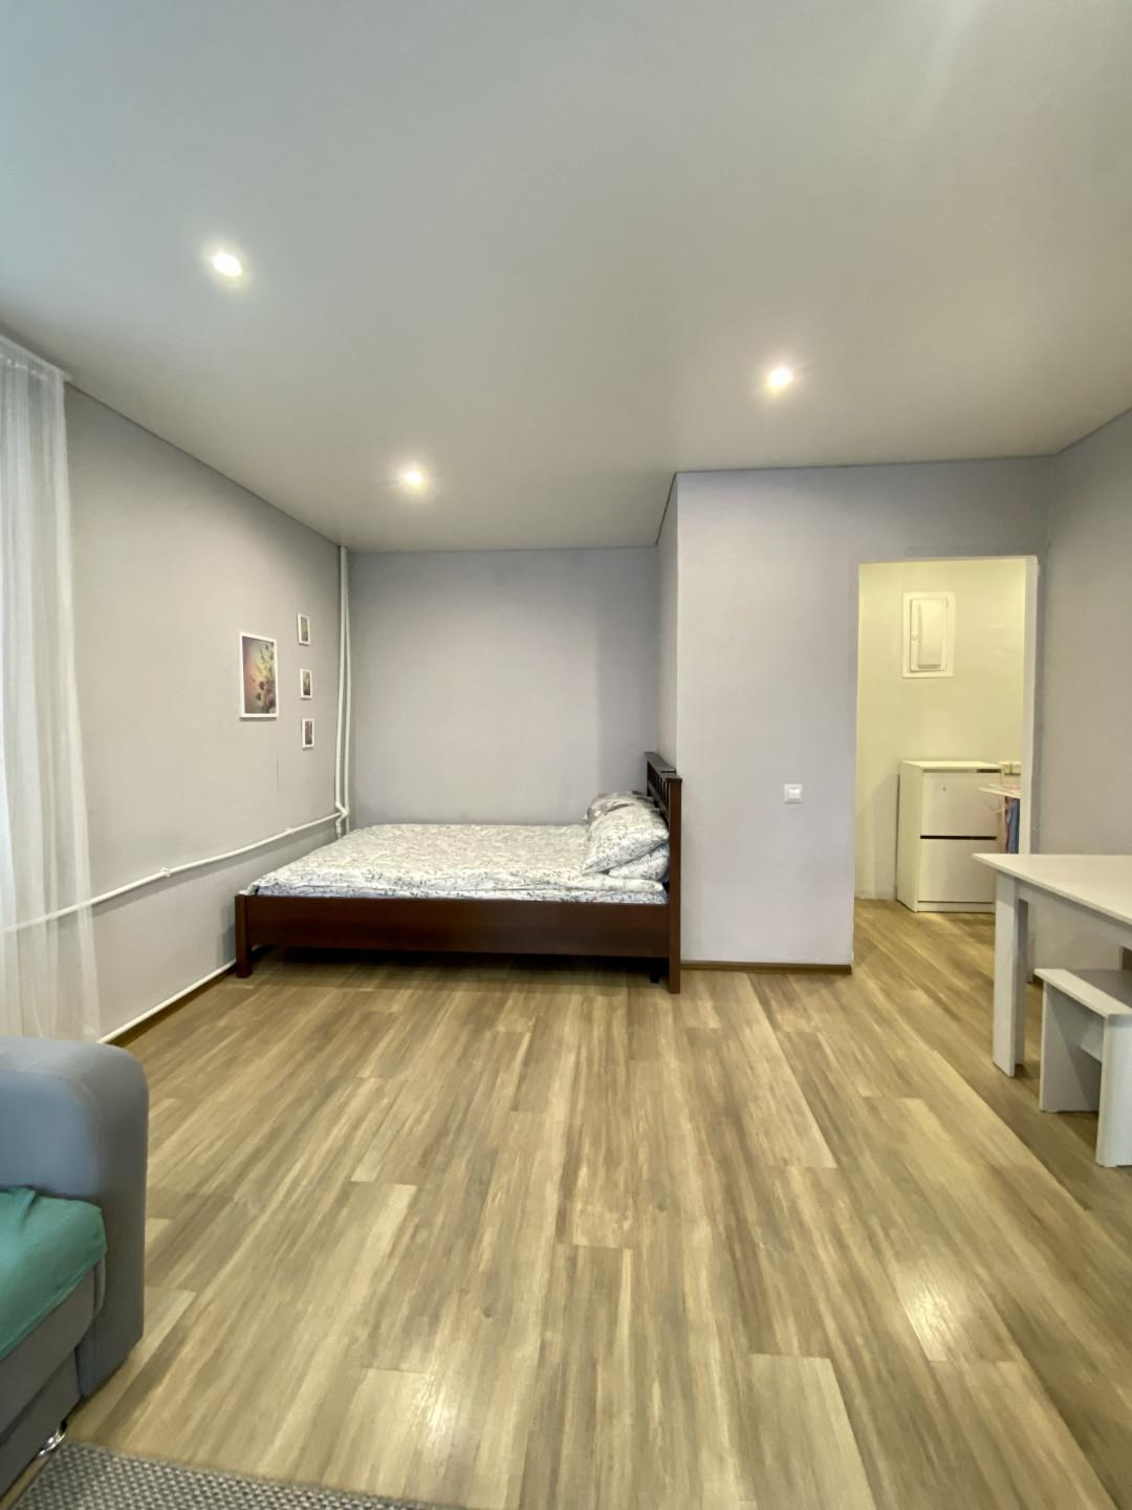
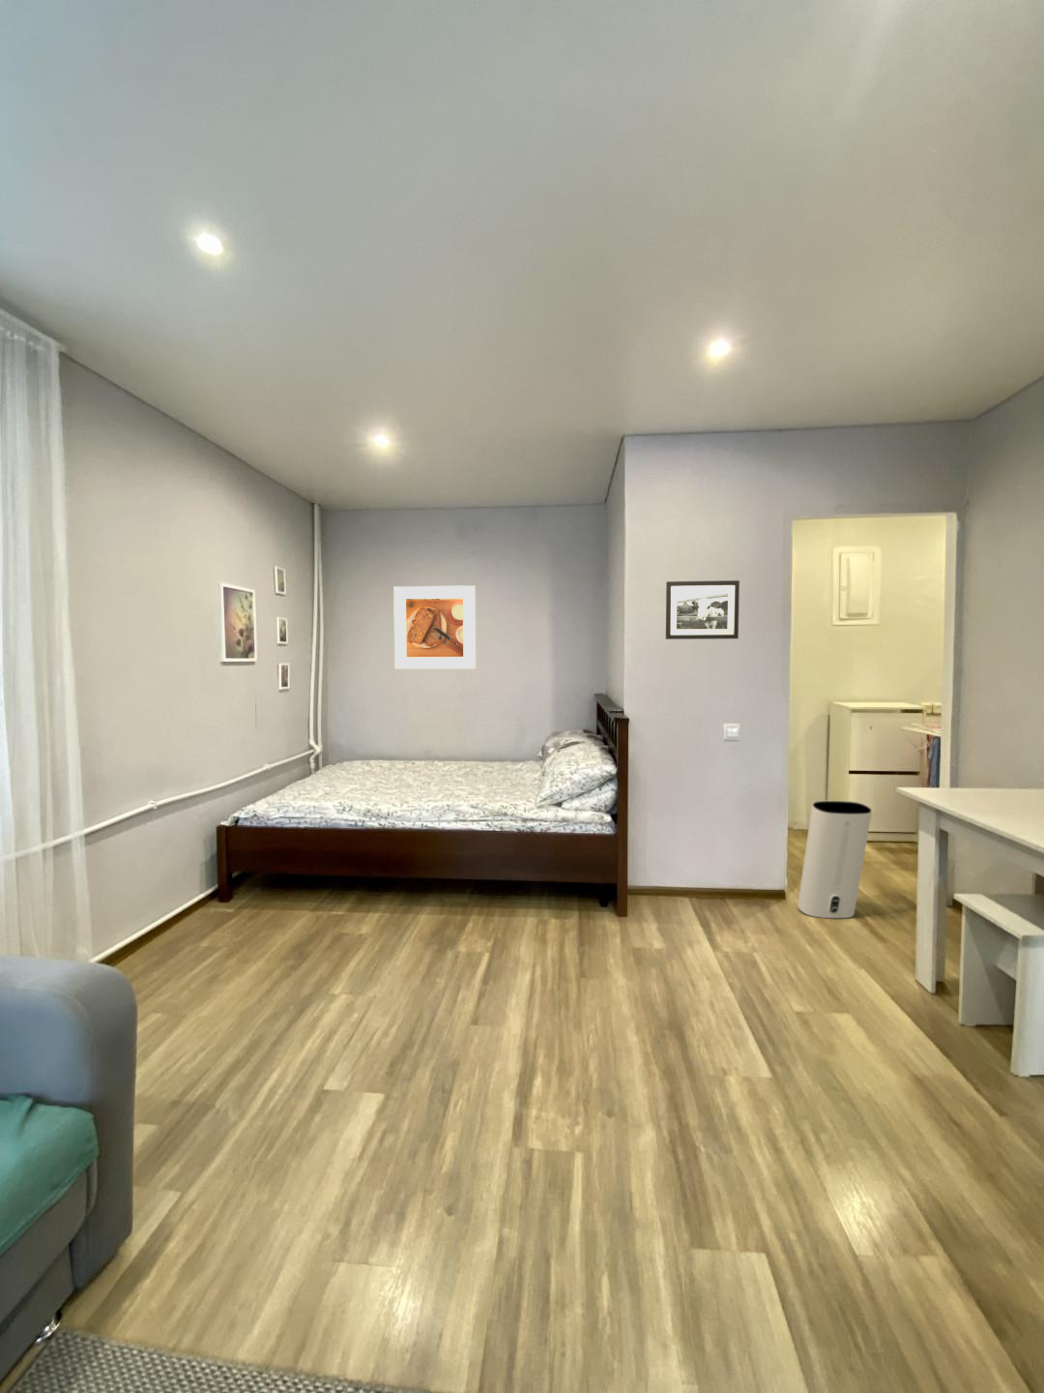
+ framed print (434, 627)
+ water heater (833, 859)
+ picture frame (702, 610)
